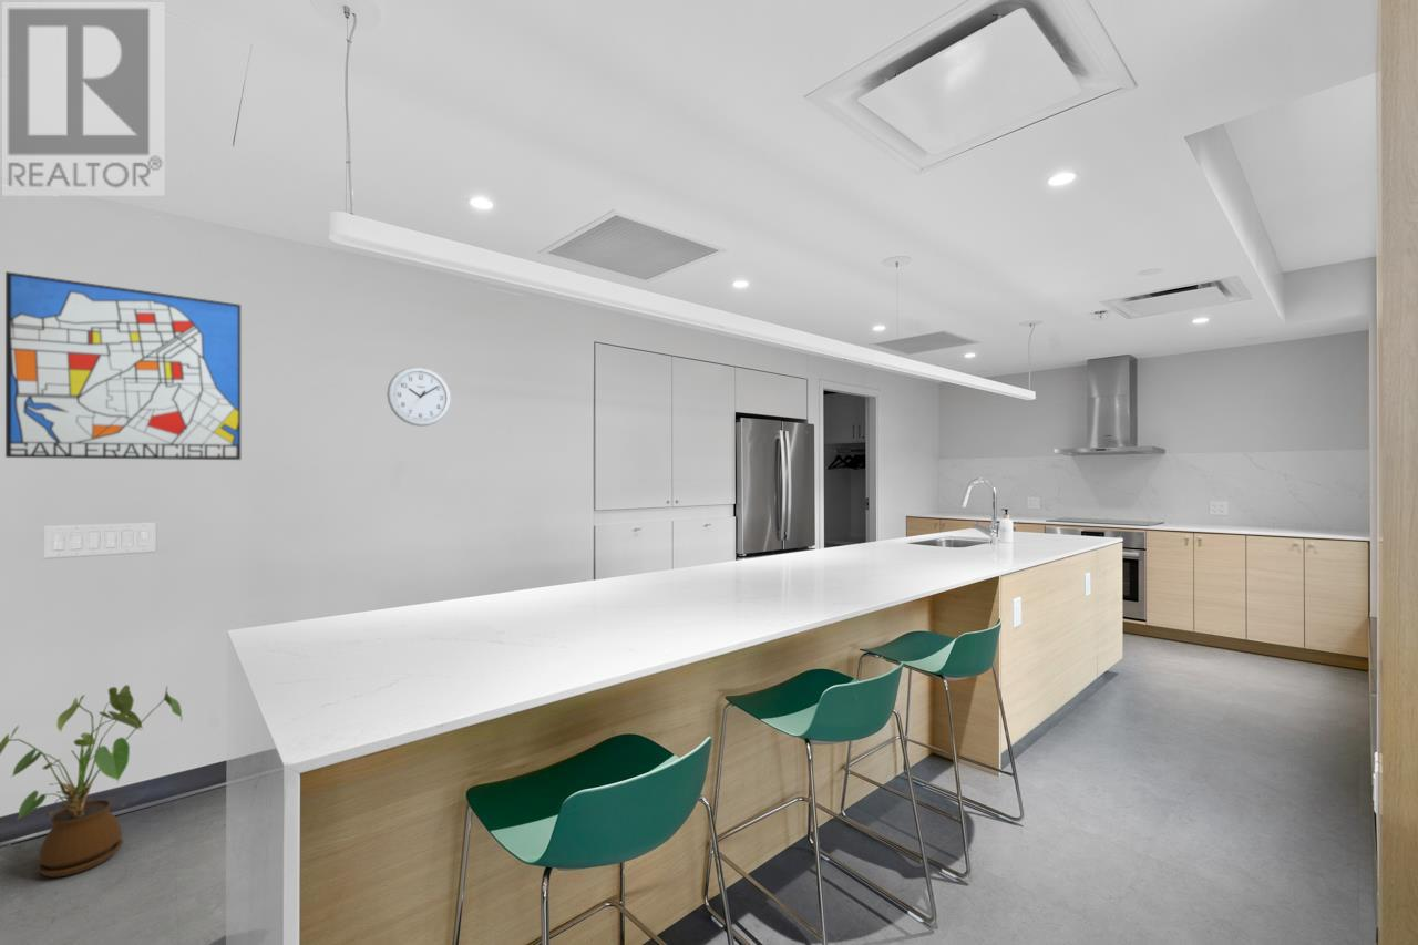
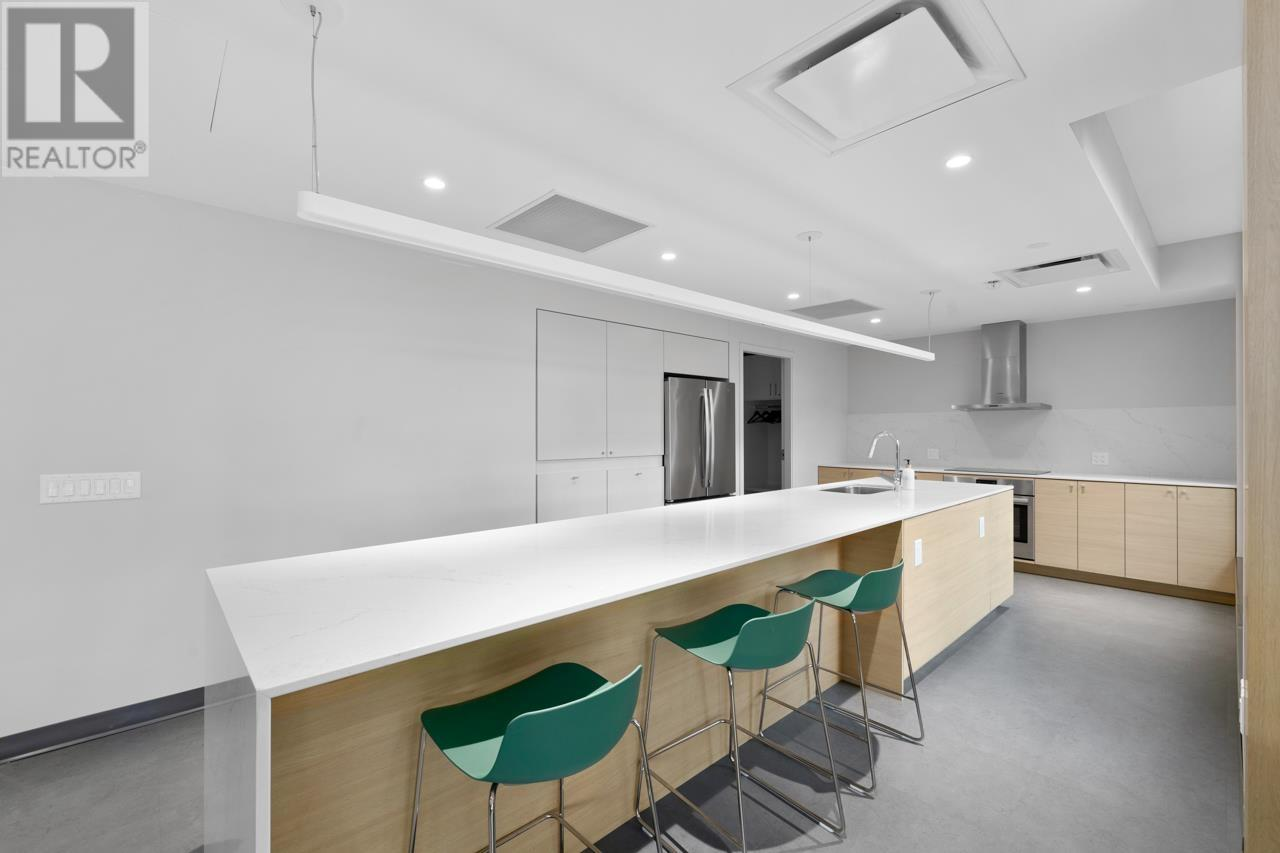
- wall art (133, 373)
- wall clock (420, 396)
- house plant (93, 780)
